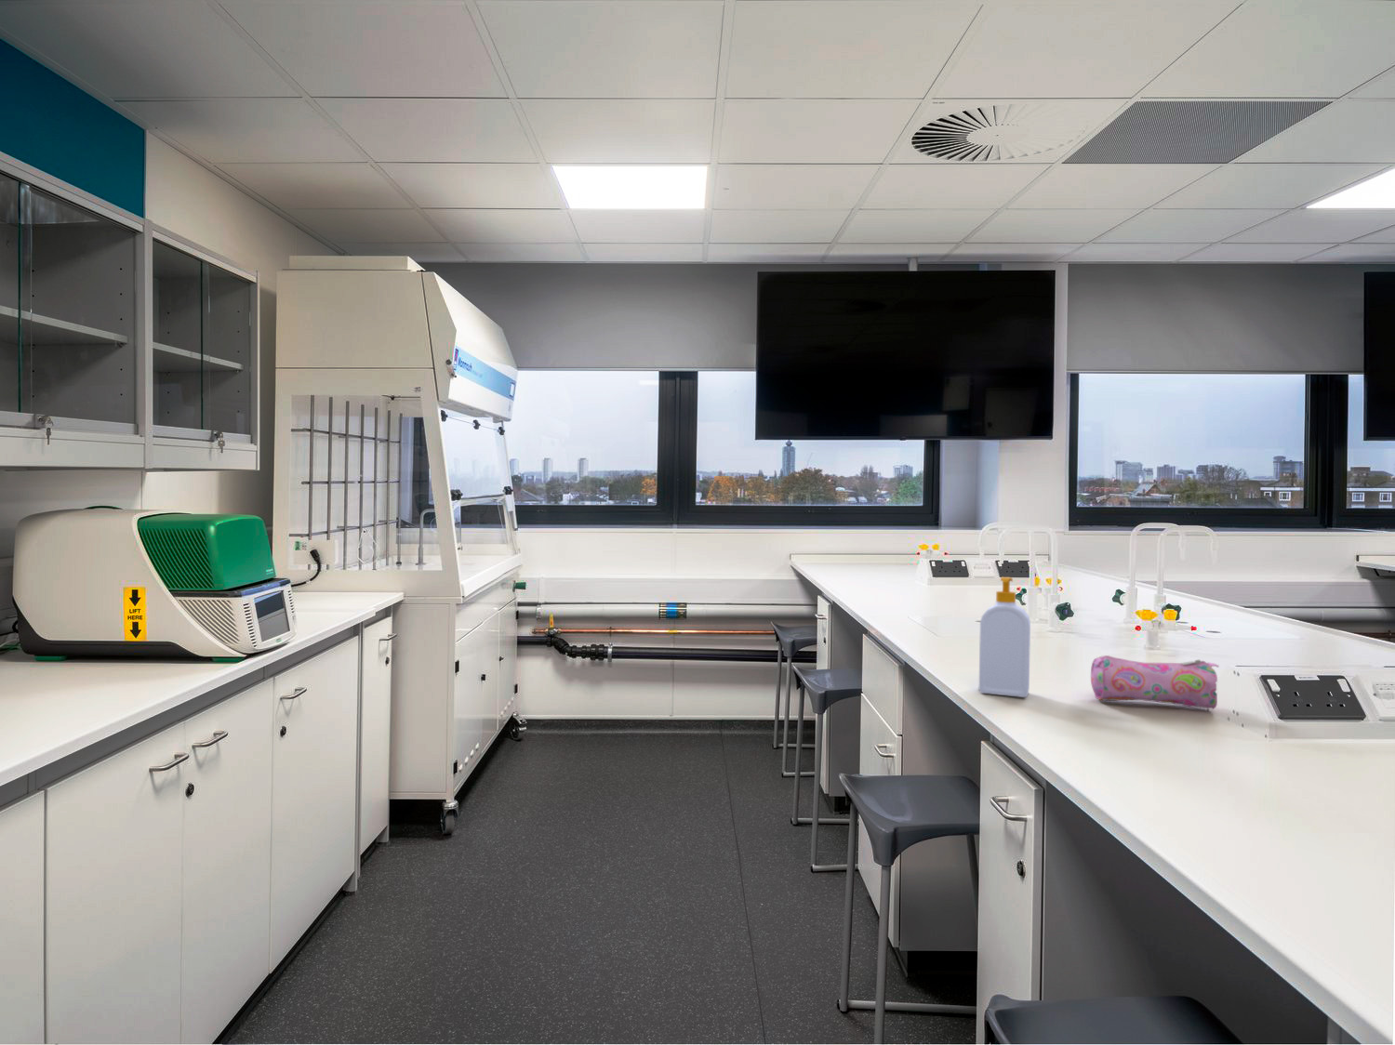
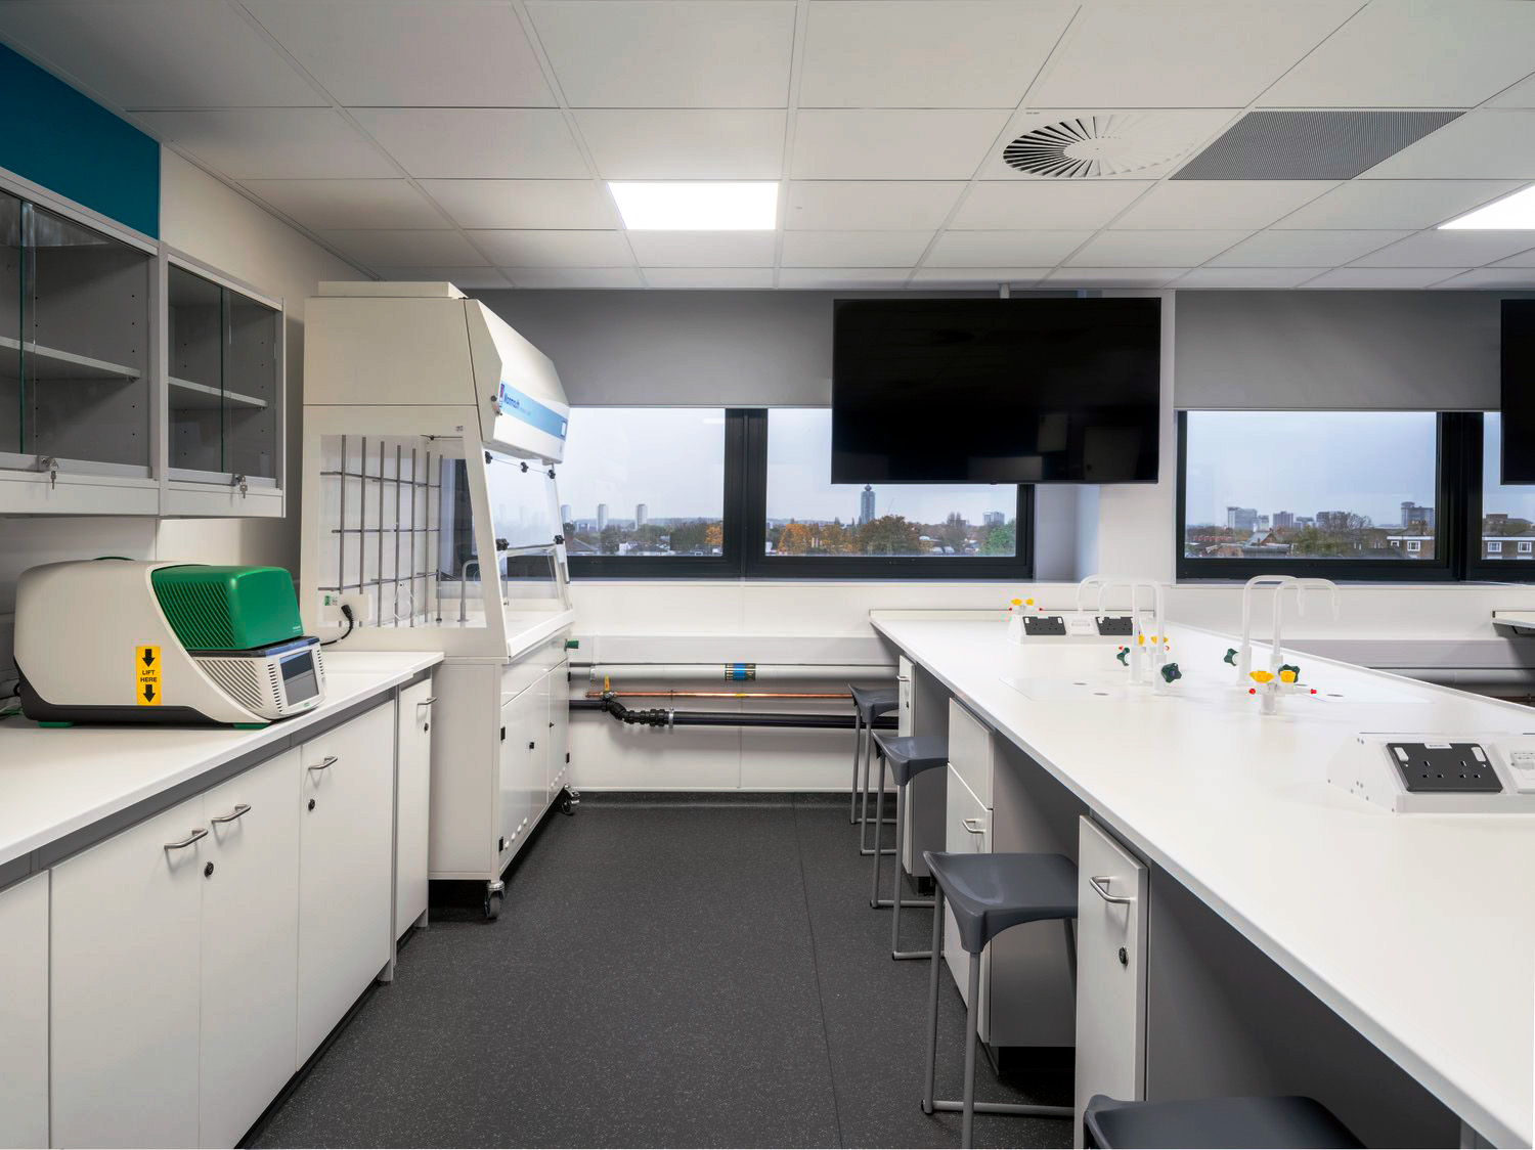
- soap bottle (1004, 634)
- pencil case (1155, 681)
